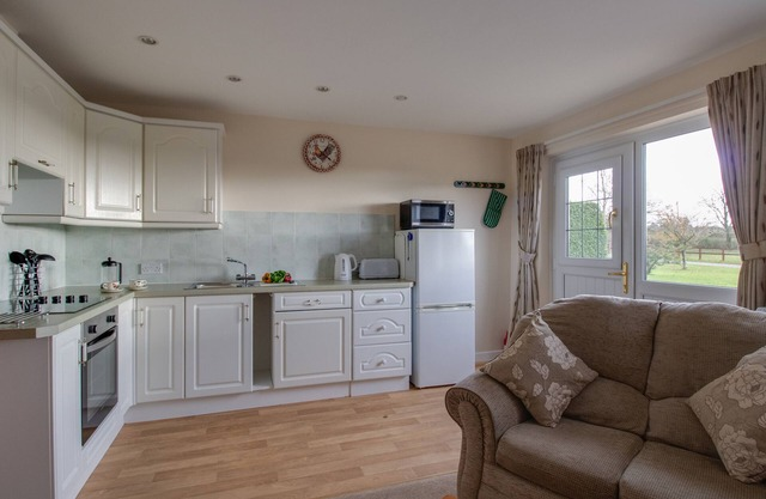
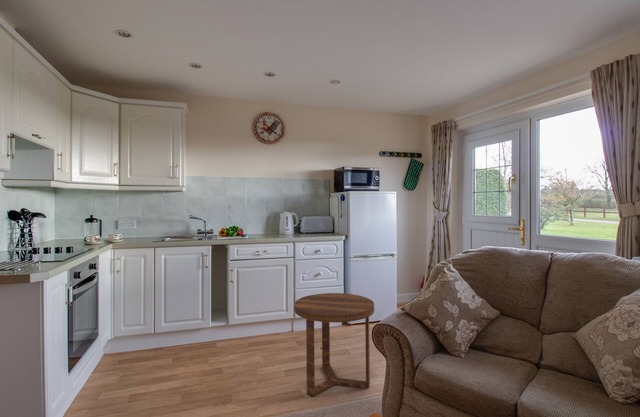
+ side table (329, 342)
